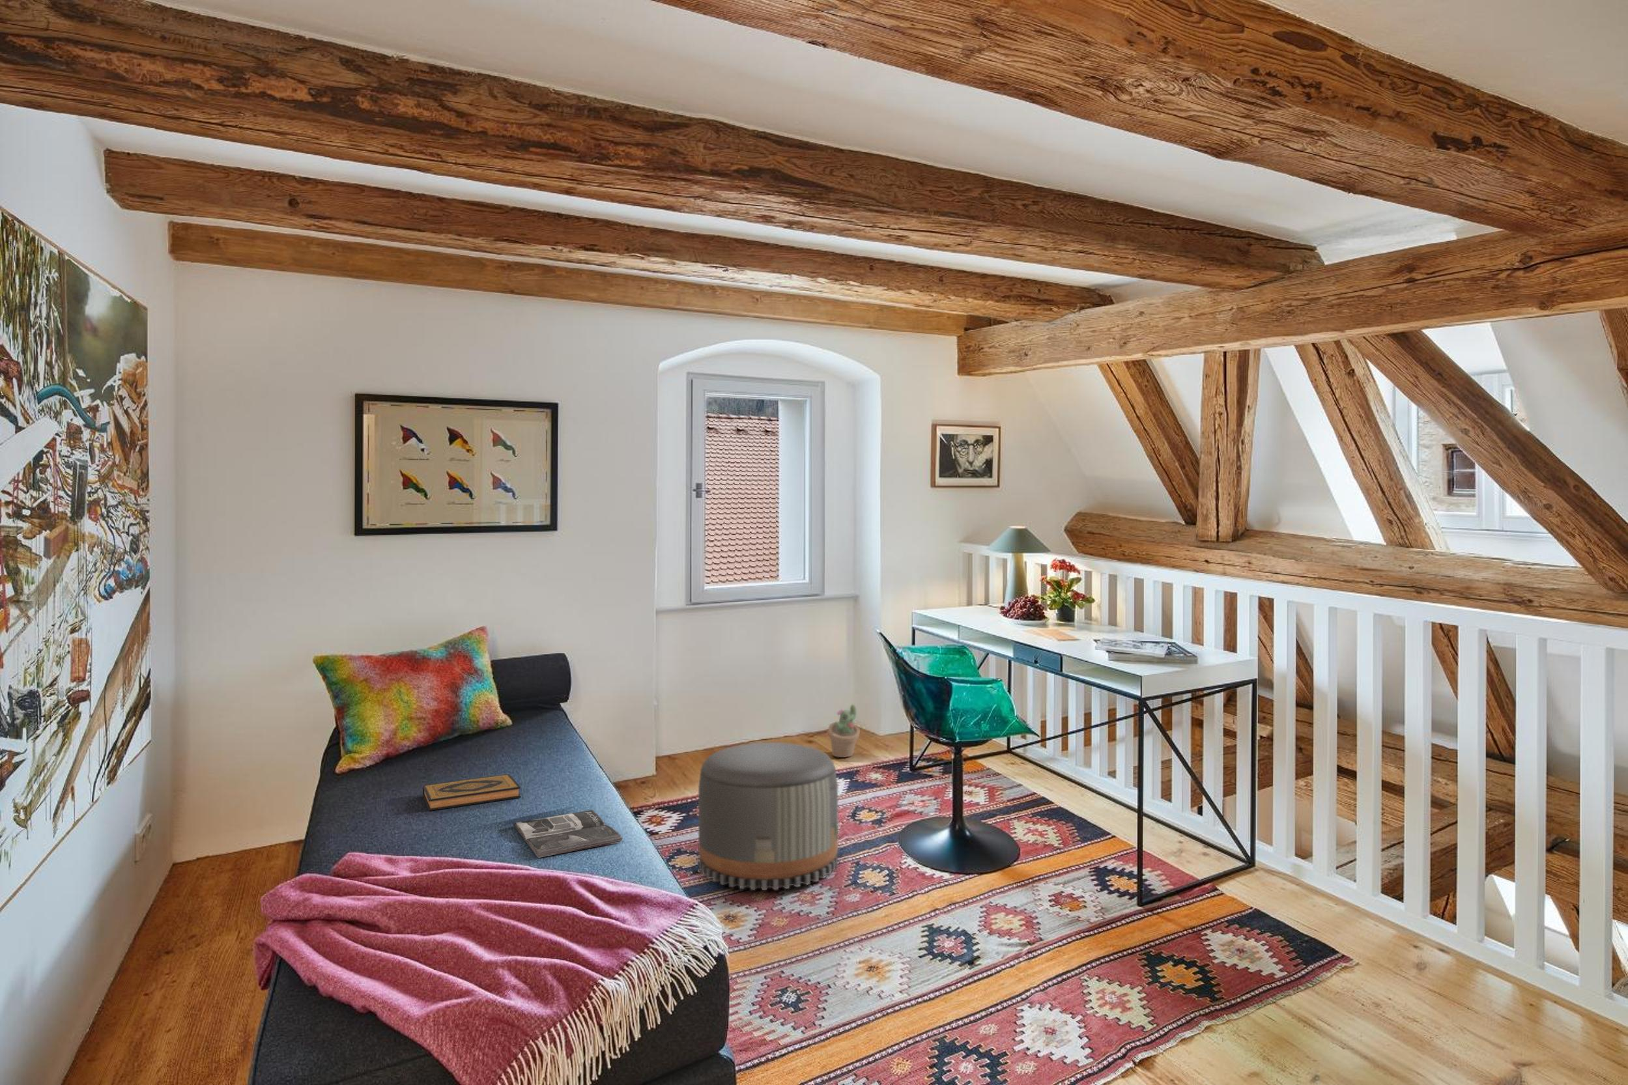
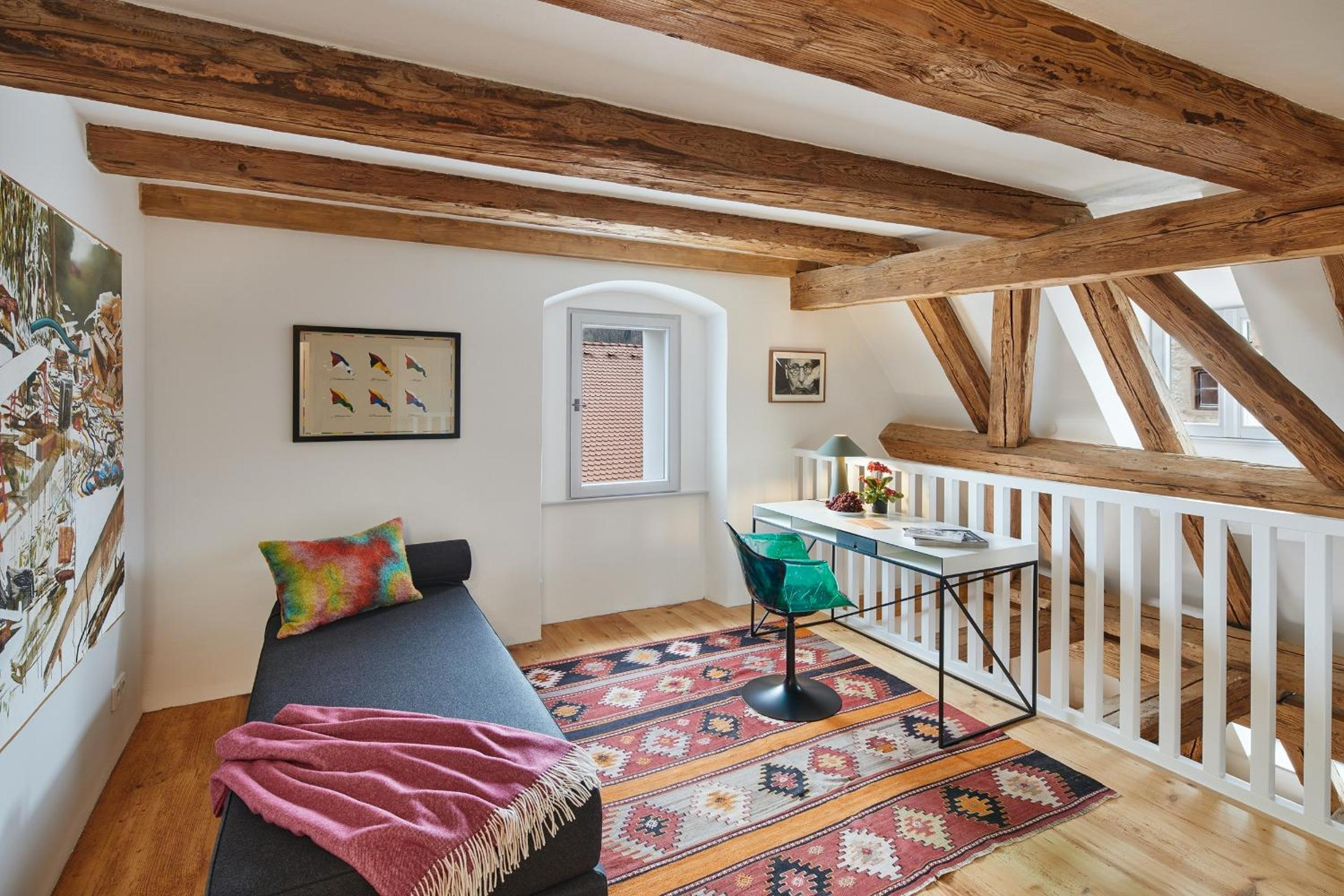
- decorative plant (843, 730)
- pouf (768, 804)
- hardback book (471, 791)
- magazine (566, 831)
